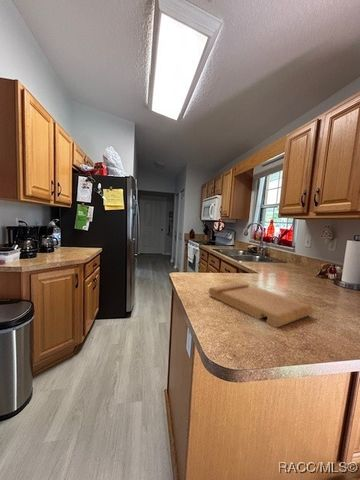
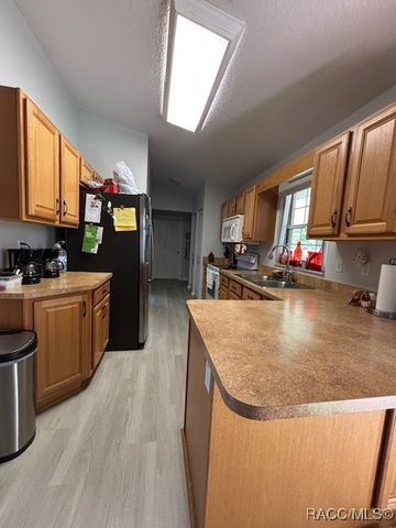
- cutting board (256, 300)
